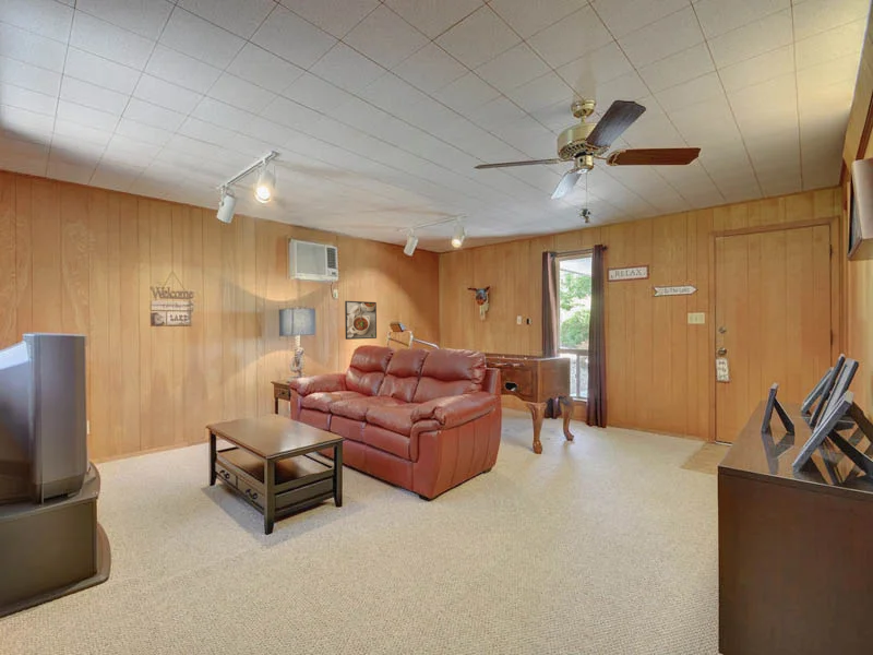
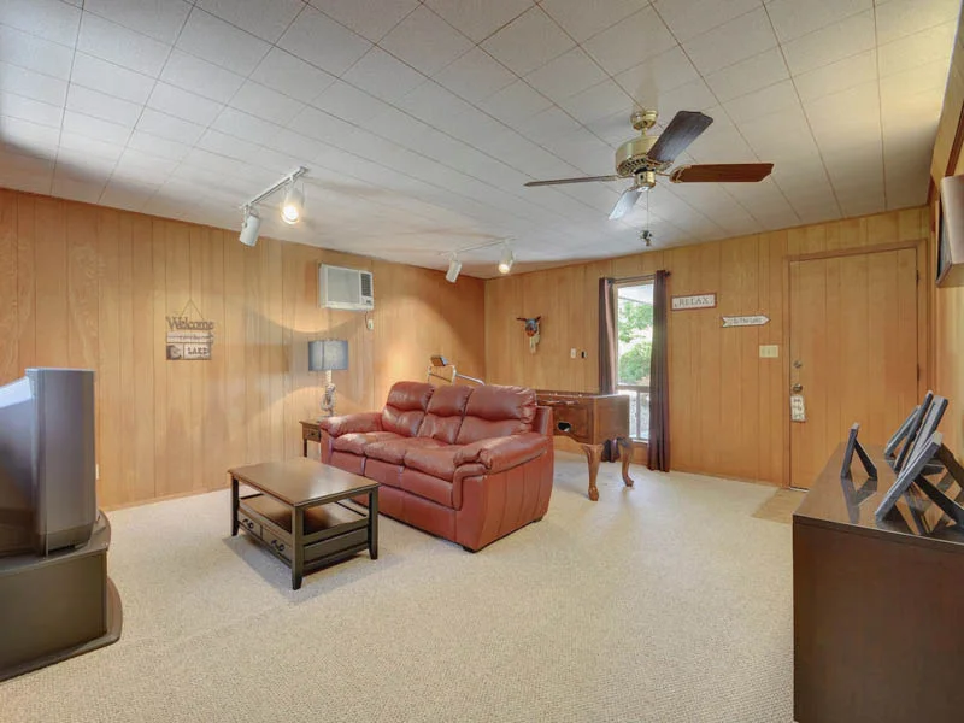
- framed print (361, 320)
